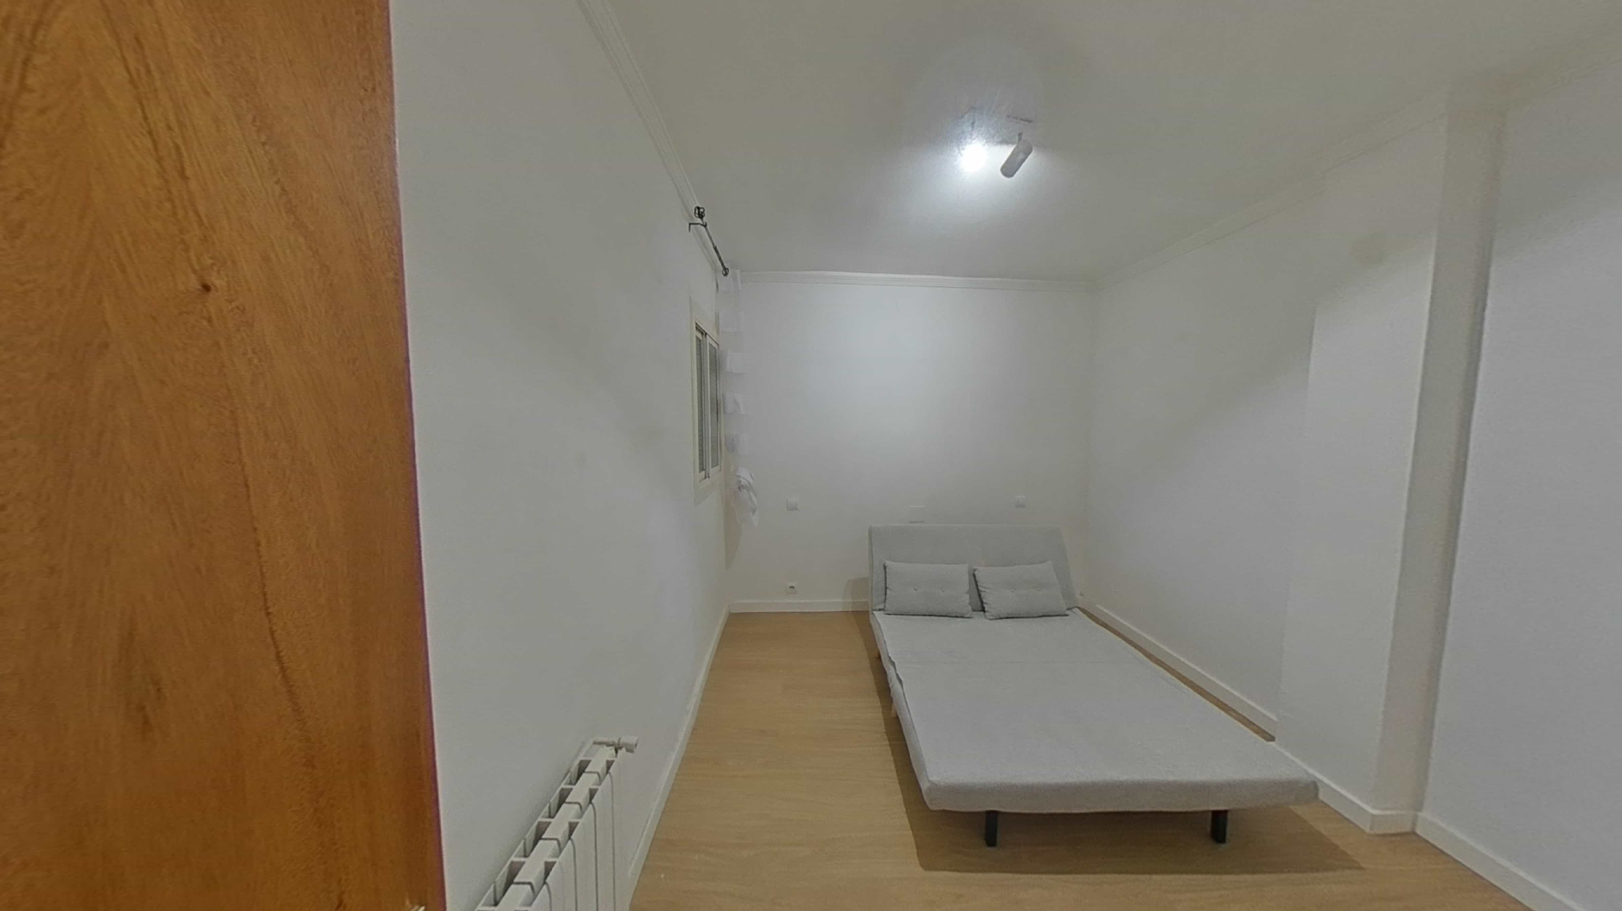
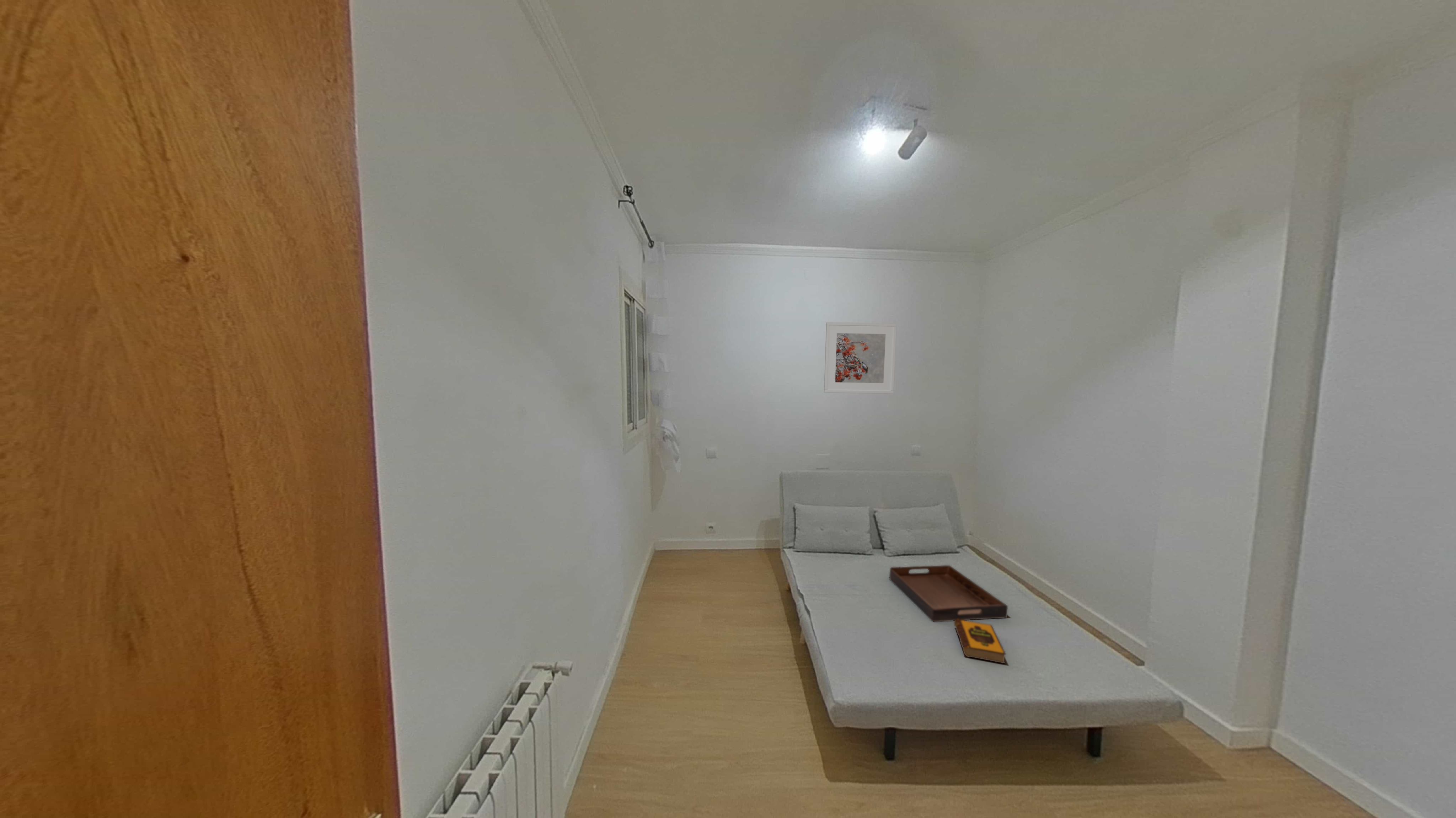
+ serving tray (942, 590)
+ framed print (860, 358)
+ hardback book (978, 640)
